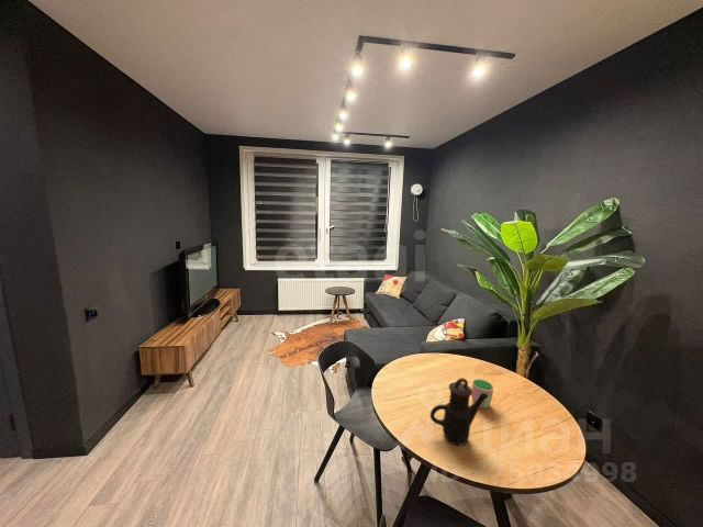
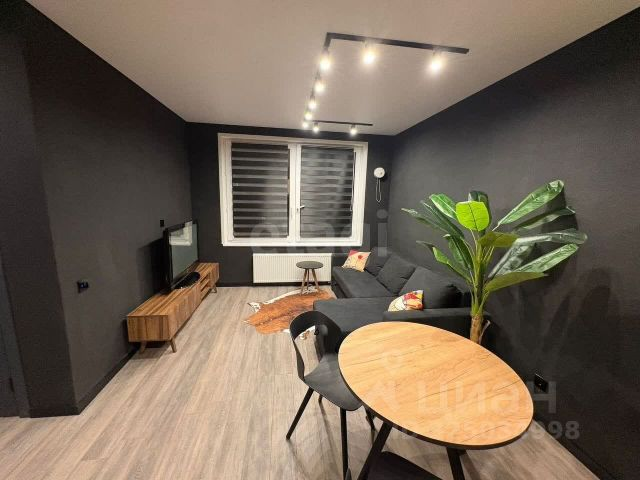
- cup (479, 394)
- teapot (458, 408)
